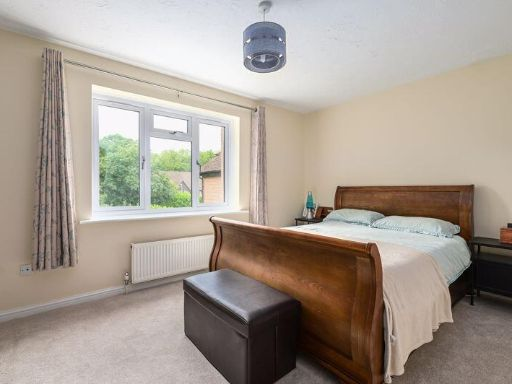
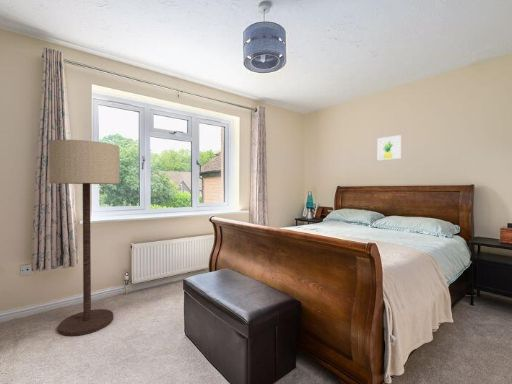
+ wall art (388, 148)
+ floor lamp (86, 234)
